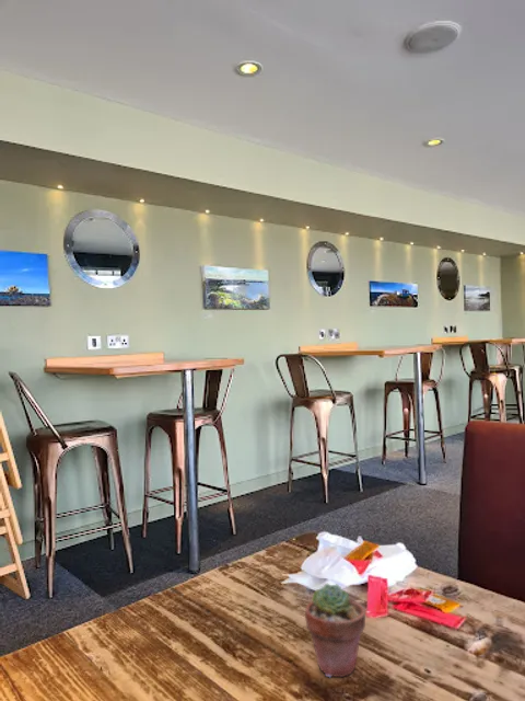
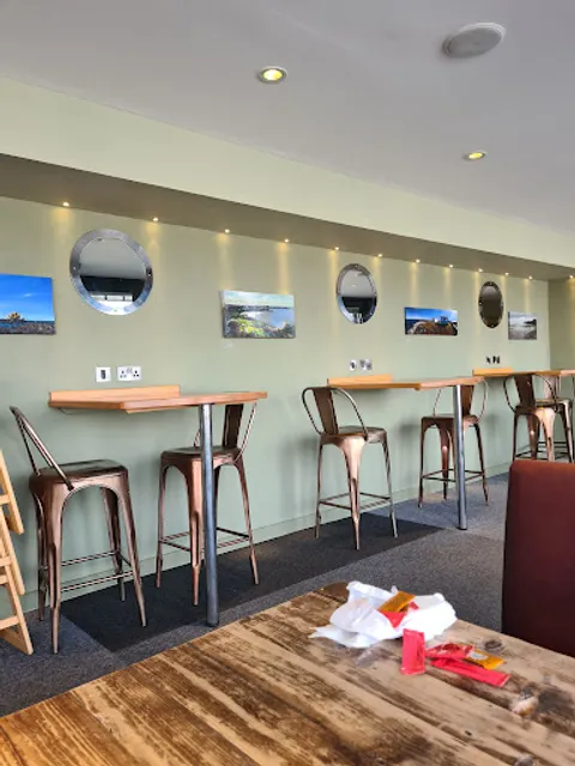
- potted succulent (335, 625)
